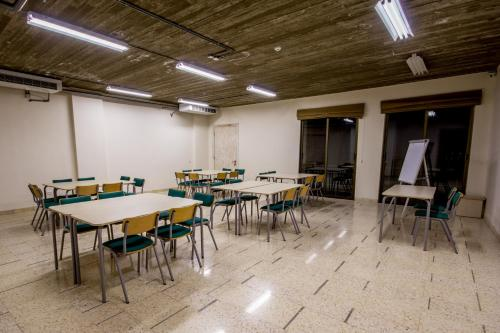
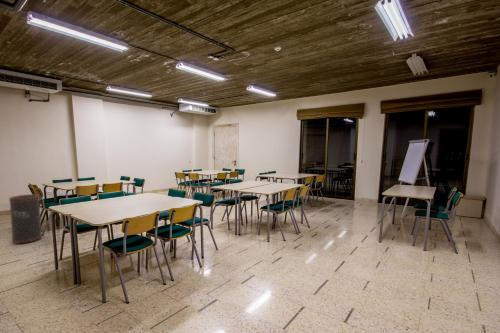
+ trash can (26, 218)
